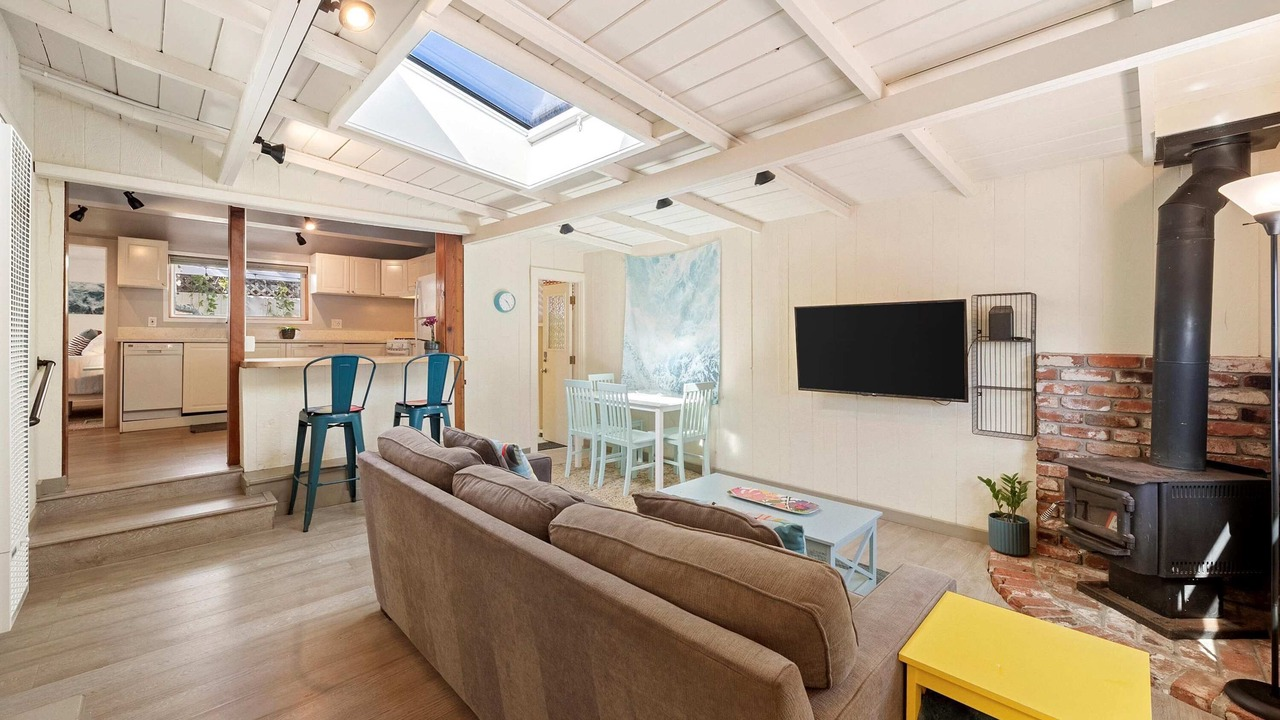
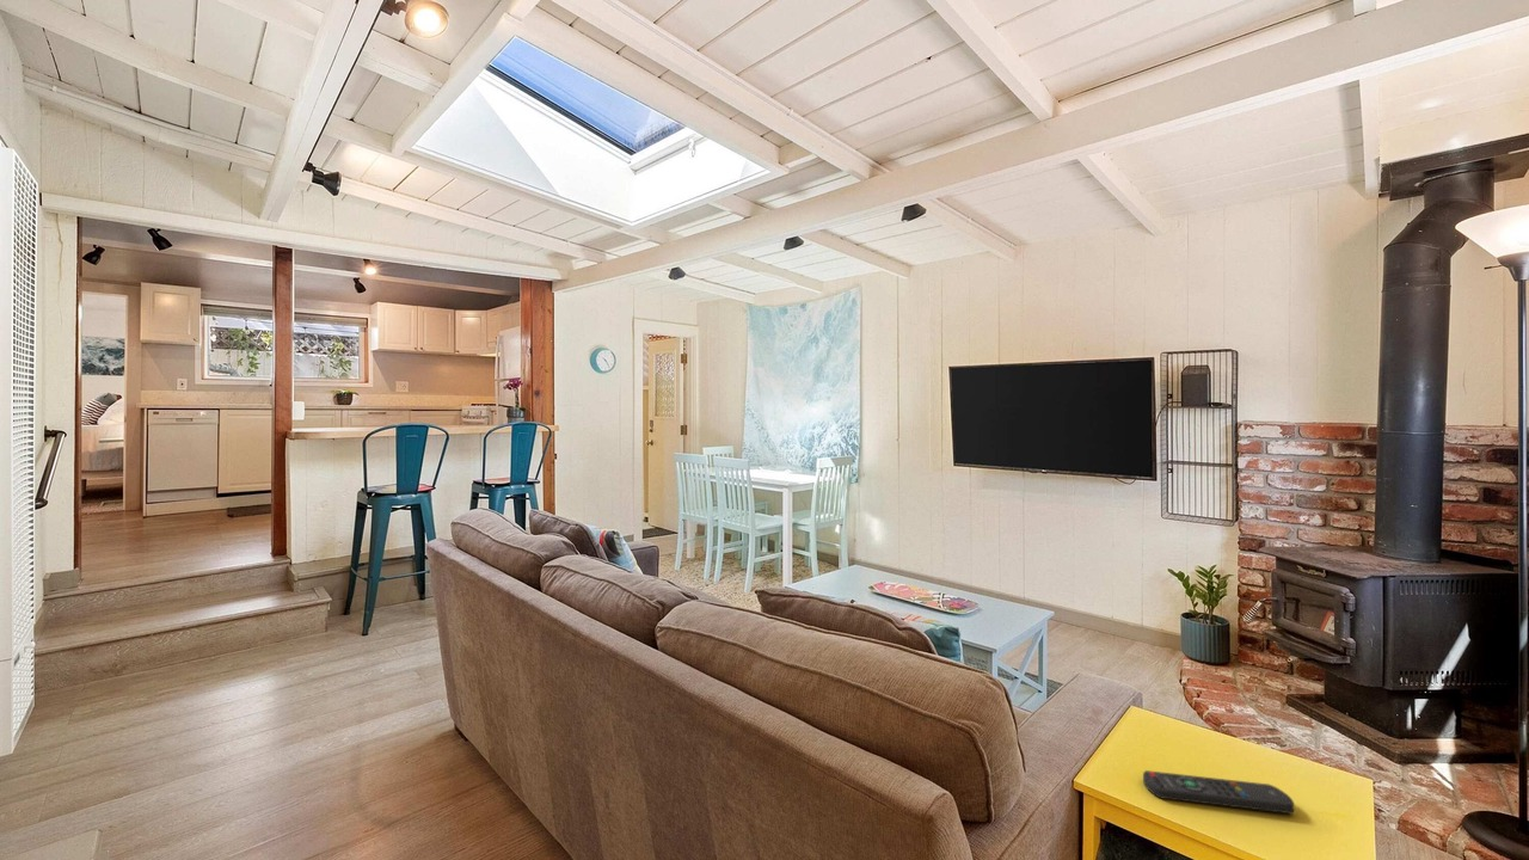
+ remote control (1215, 791)
